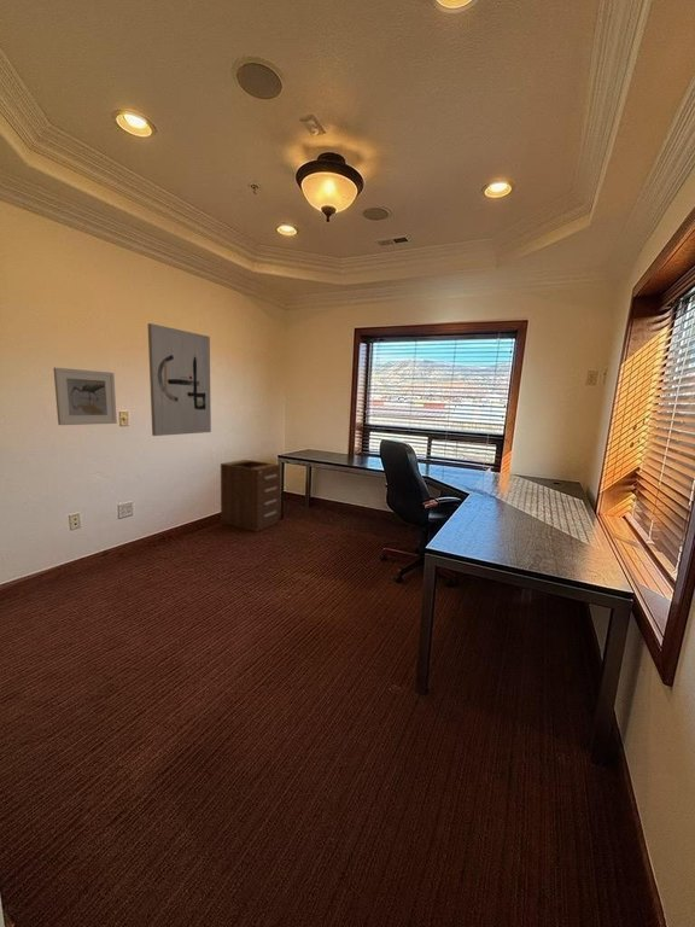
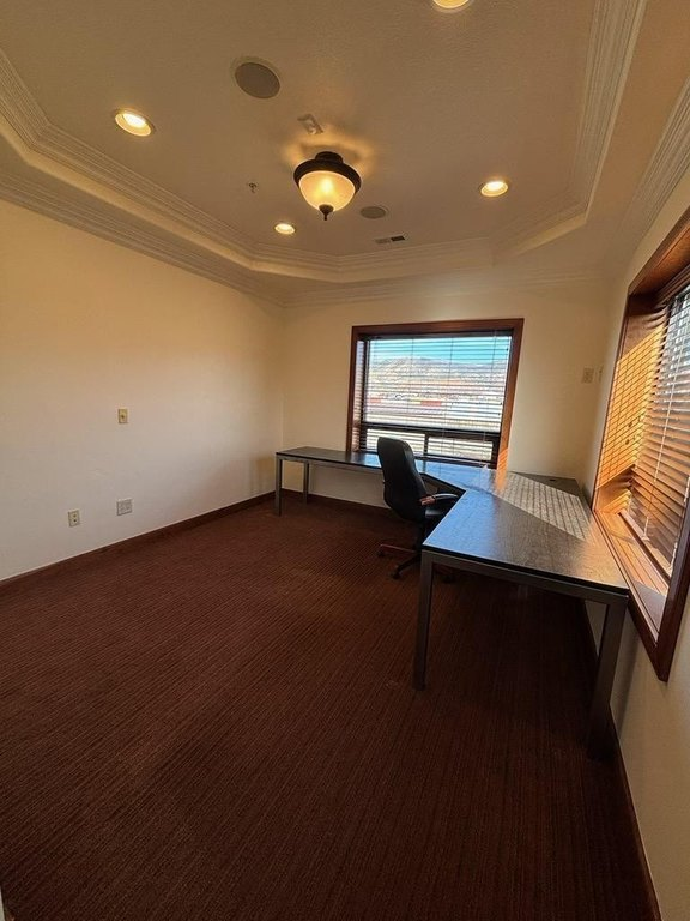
- wall art (182, 383)
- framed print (87, 397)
- filing cabinet (251, 494)
